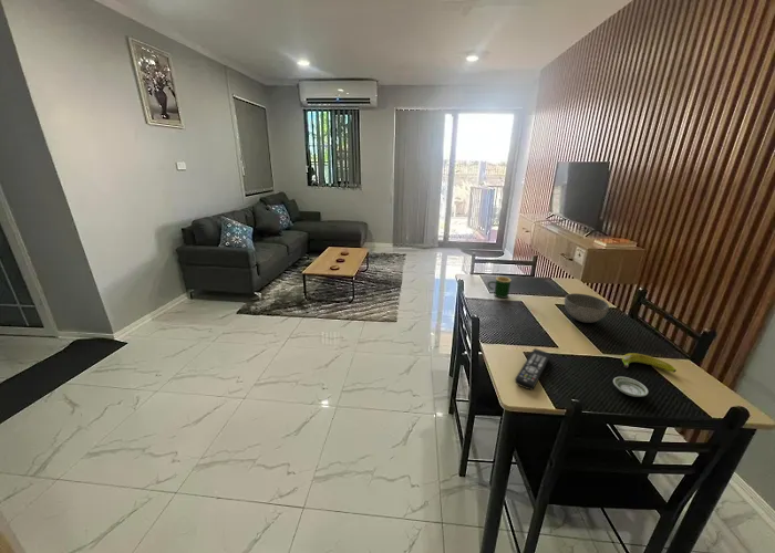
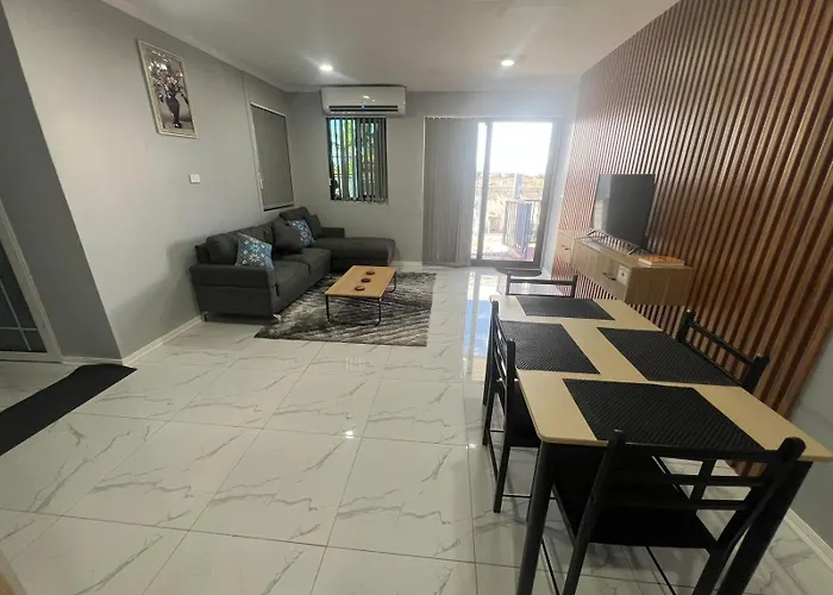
- bowl (583, 310)
- mug (498, 286)
- saucer (629, 388)
- banana (644, 362)
- remote control (534, 367)
